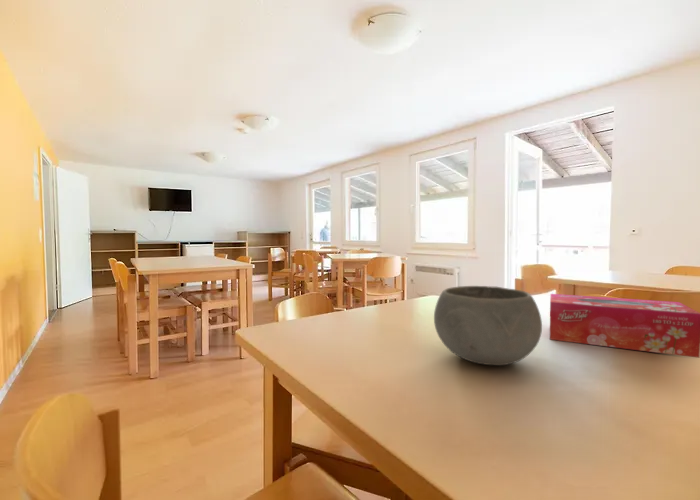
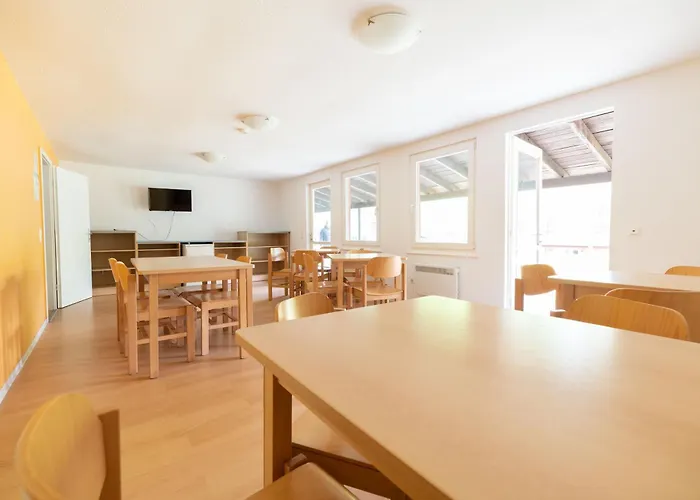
- tissue box (613, 320)
- bowl (484, 324)
